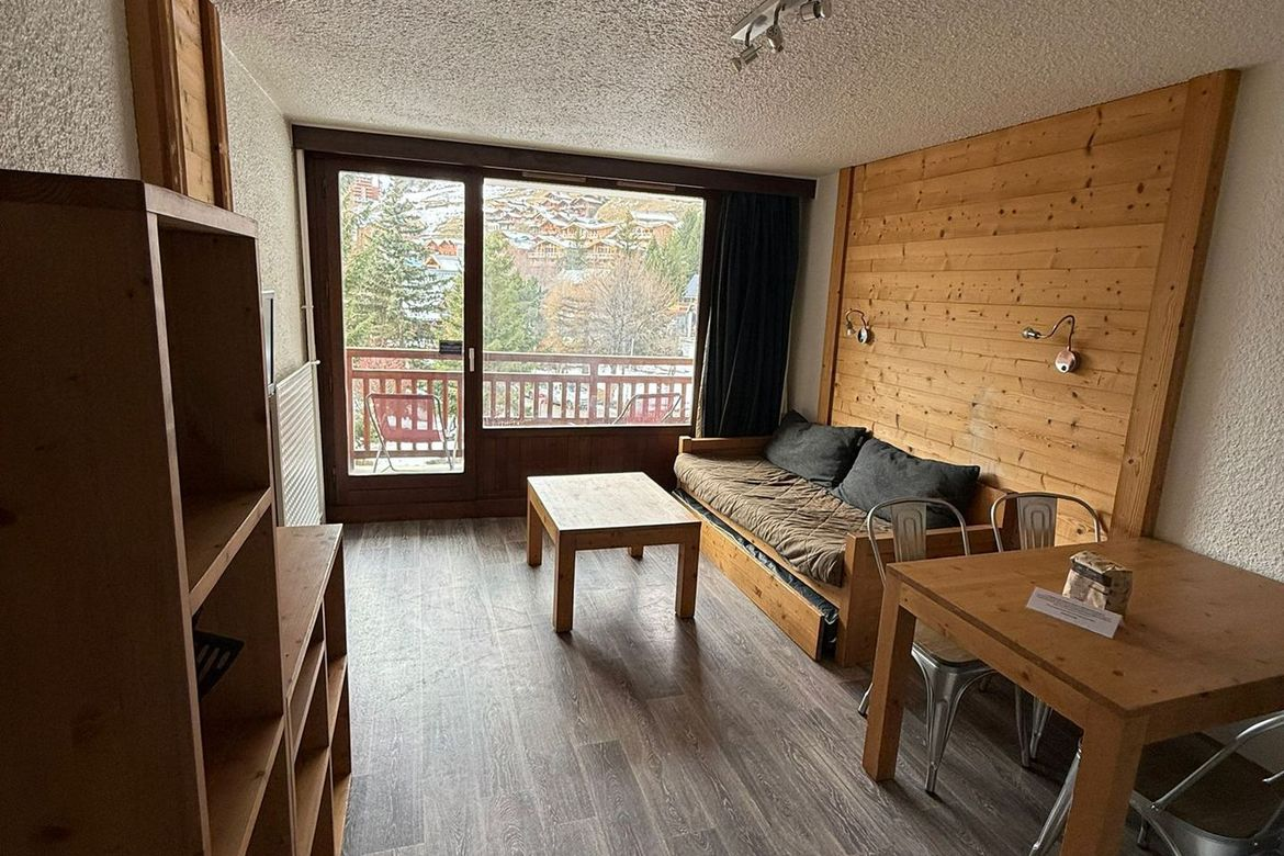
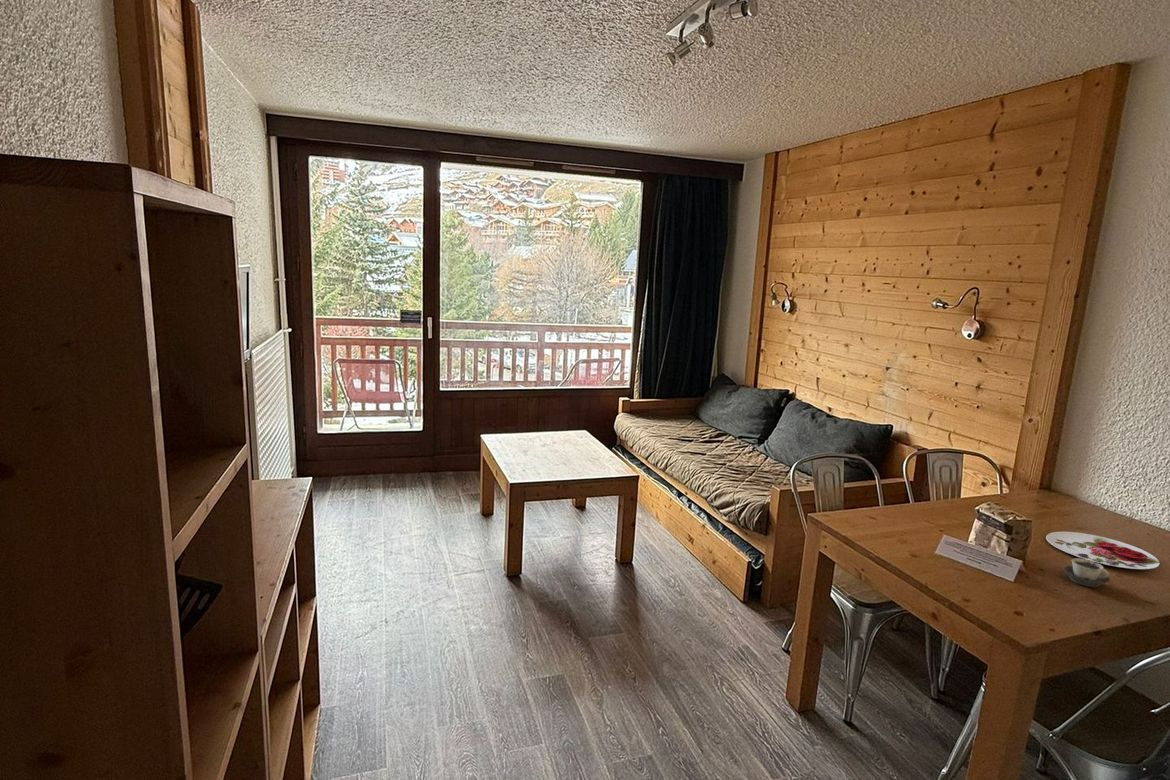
+ plate (1100, 548)
+ cup (1086, 572)
